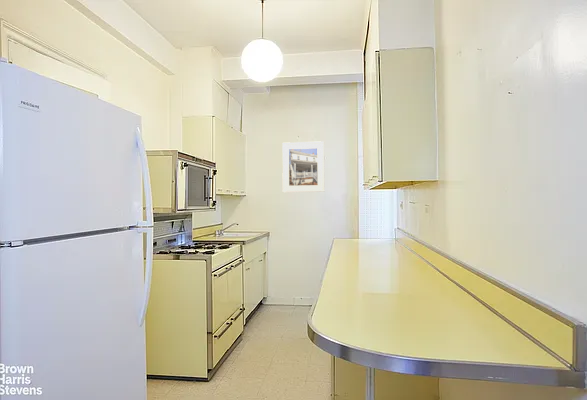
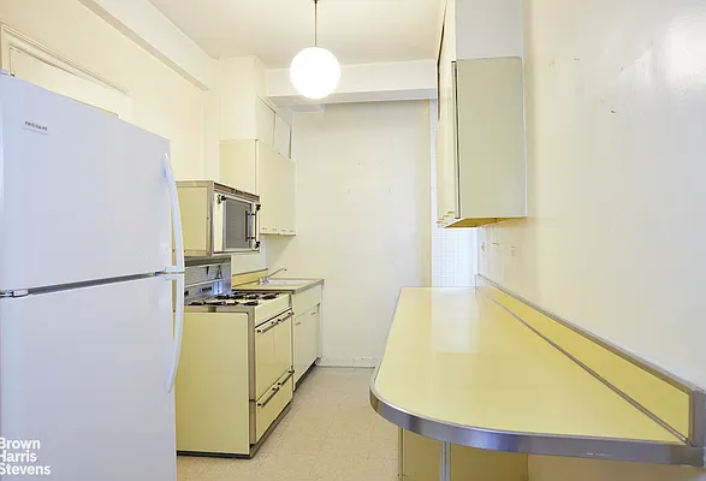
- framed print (303, 167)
